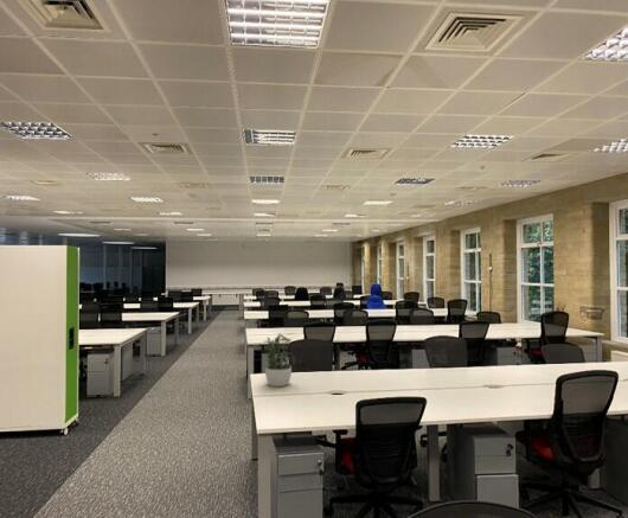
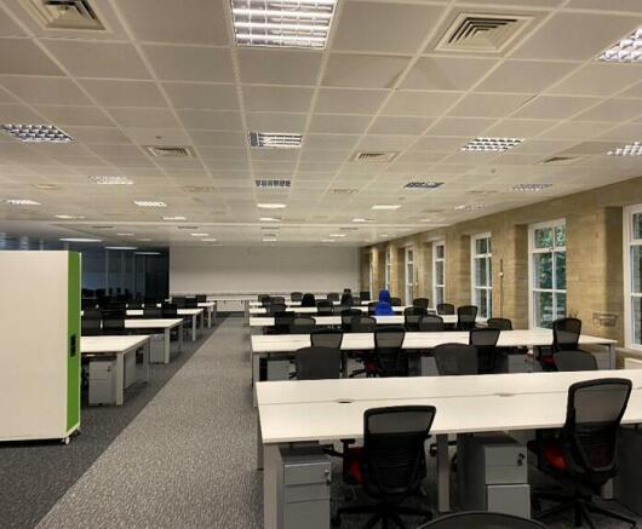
- potted plant (276, 358)
